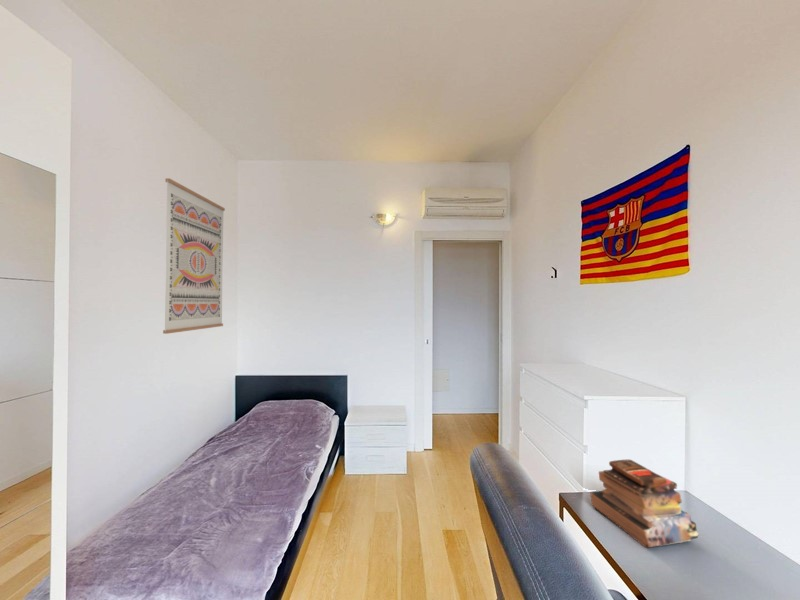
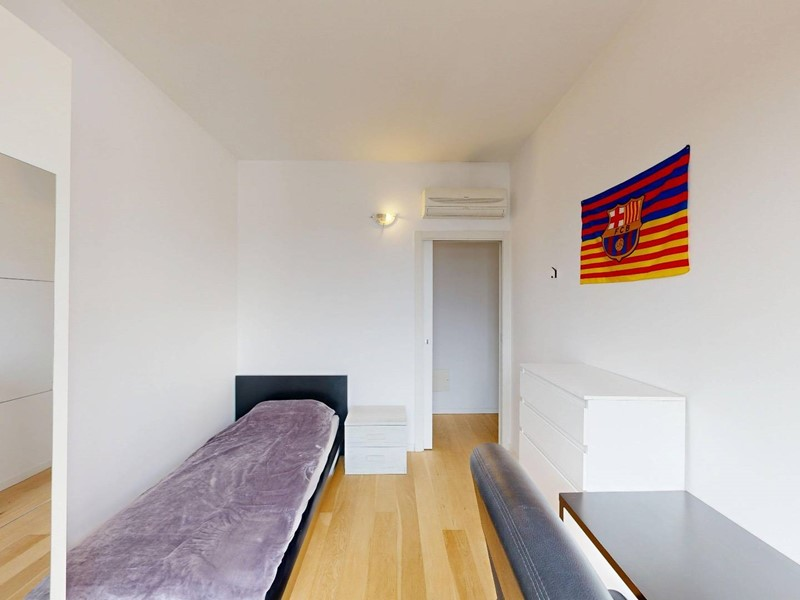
- book (640, 496)
- wall art (198, 262)
